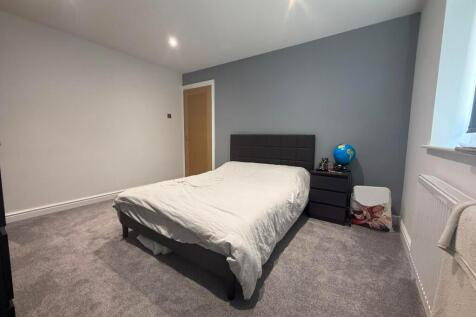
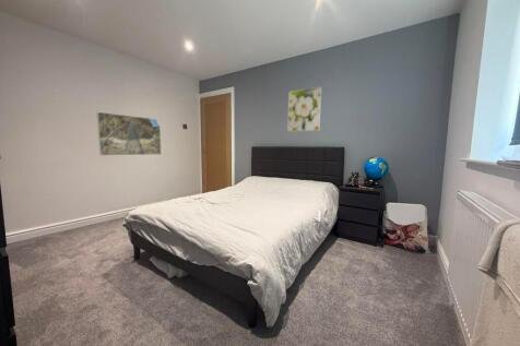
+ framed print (304, 110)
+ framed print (132, 135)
